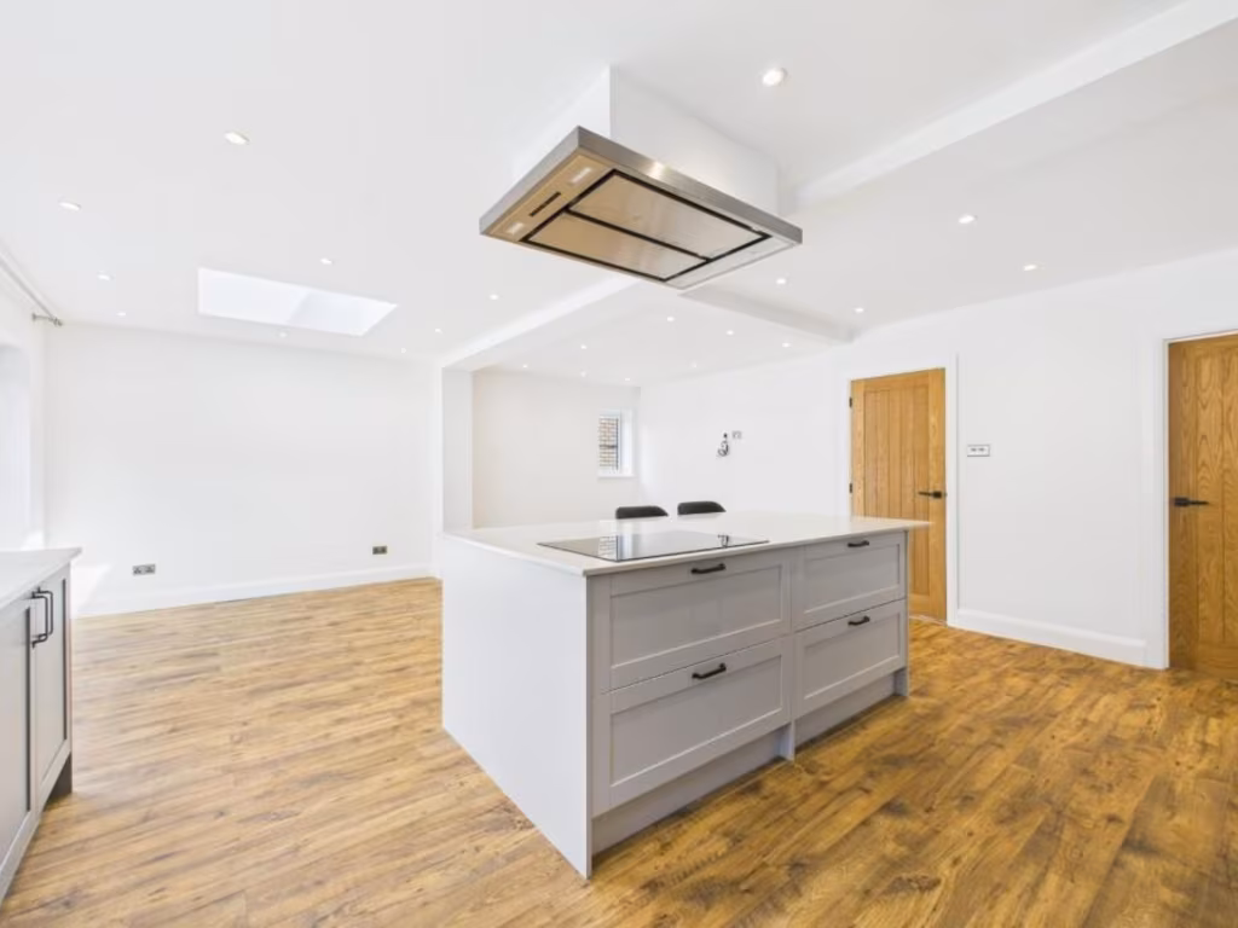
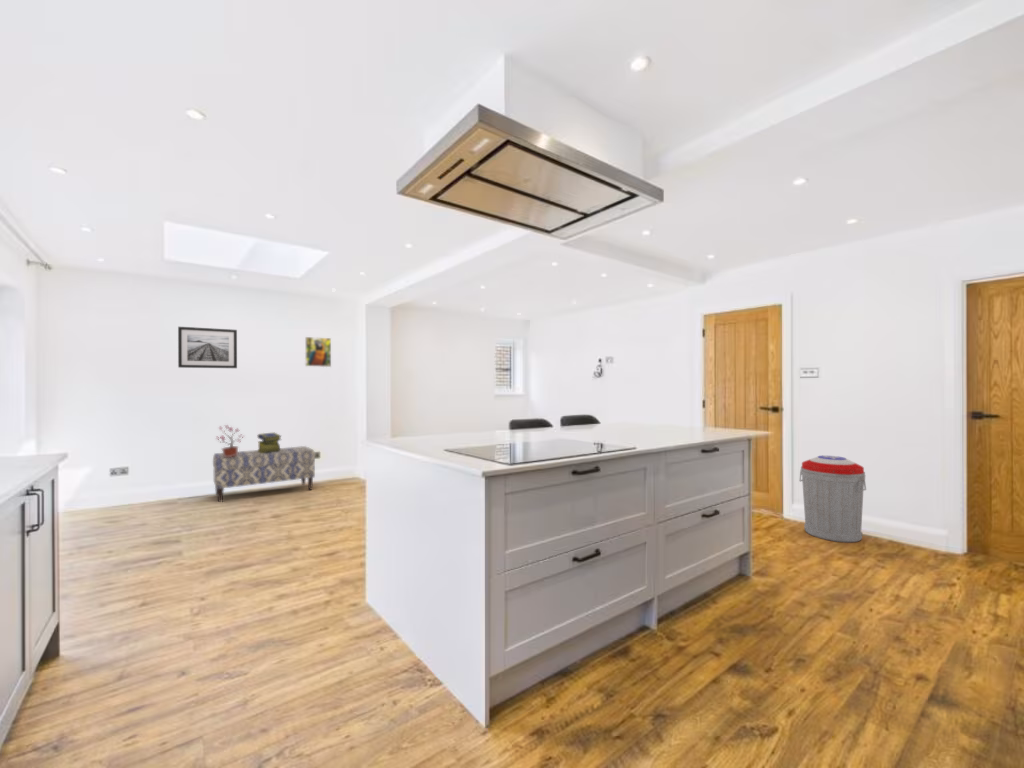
+ stack of books (269, 442)
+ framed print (318, 352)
+ potted plant (231, 440)
+ trash can (832, 495)
+ wall art (208, 348)
+ bench (265, 471)
